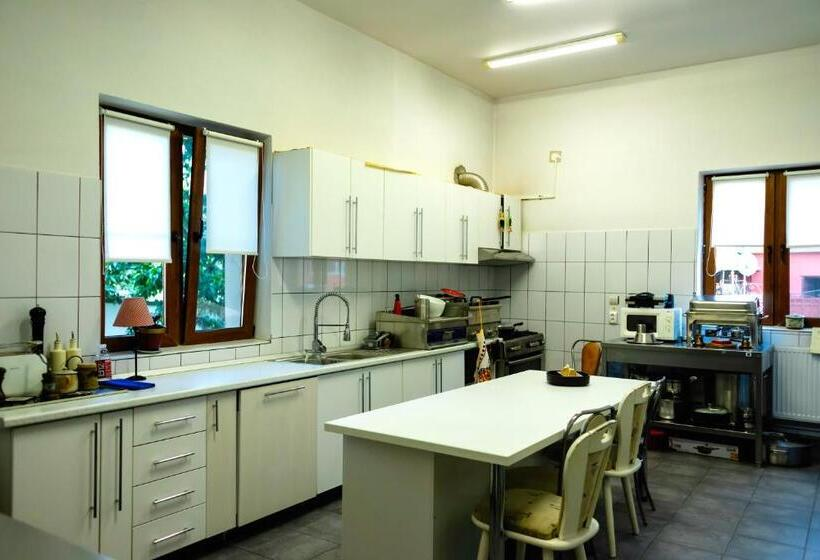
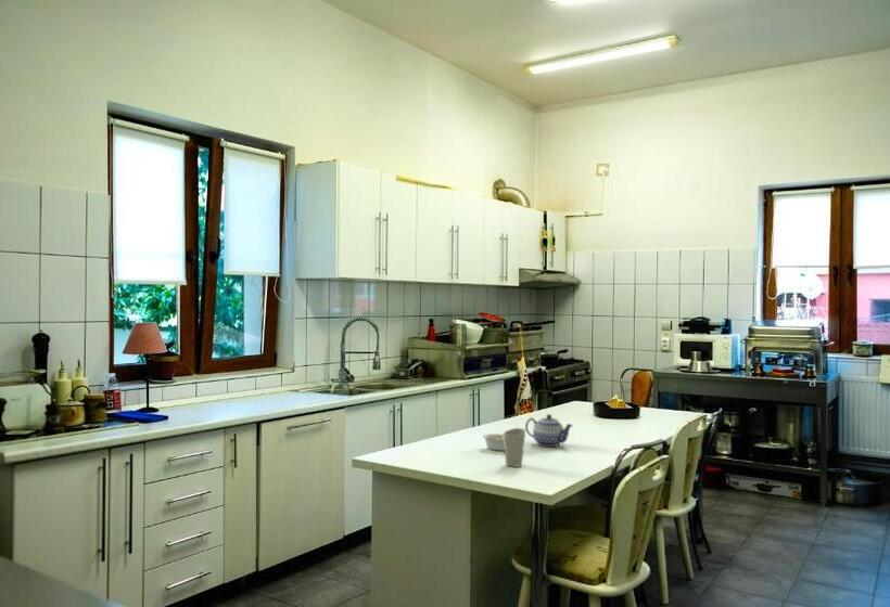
+ cup (513, 447)
+ teapot (548, 429)
+ legume (499, 441)
